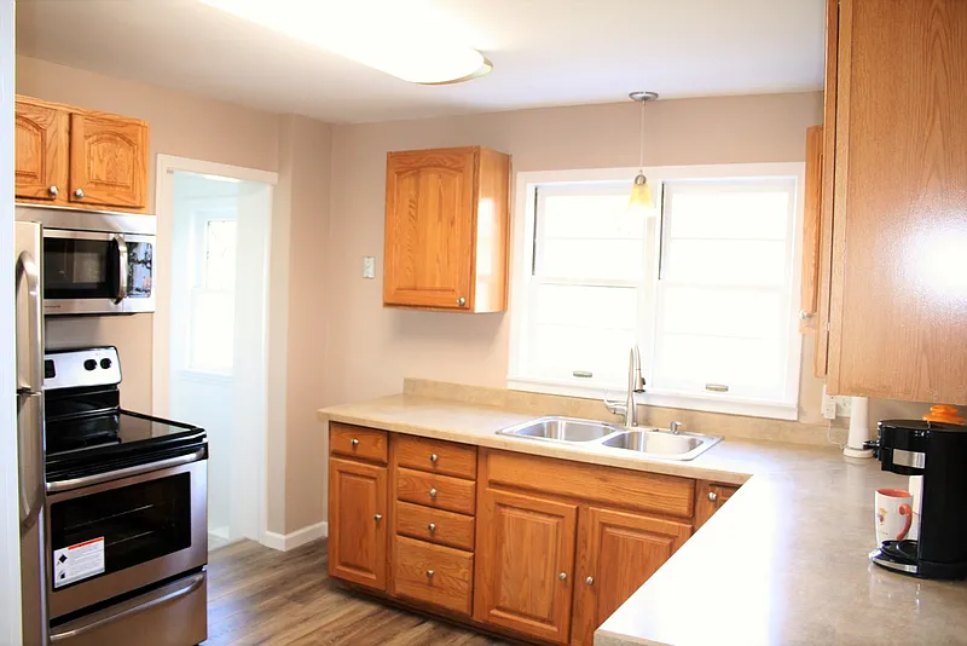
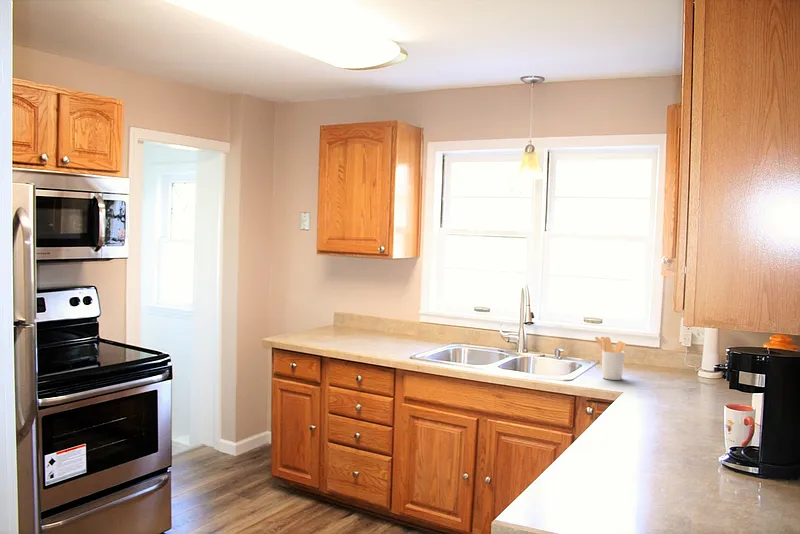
+ utensil holder (609, 356)
